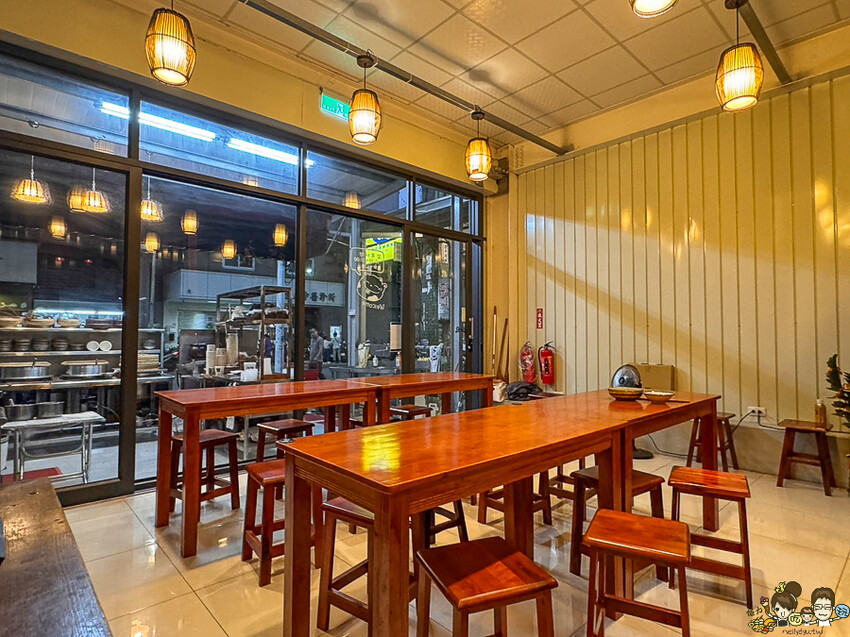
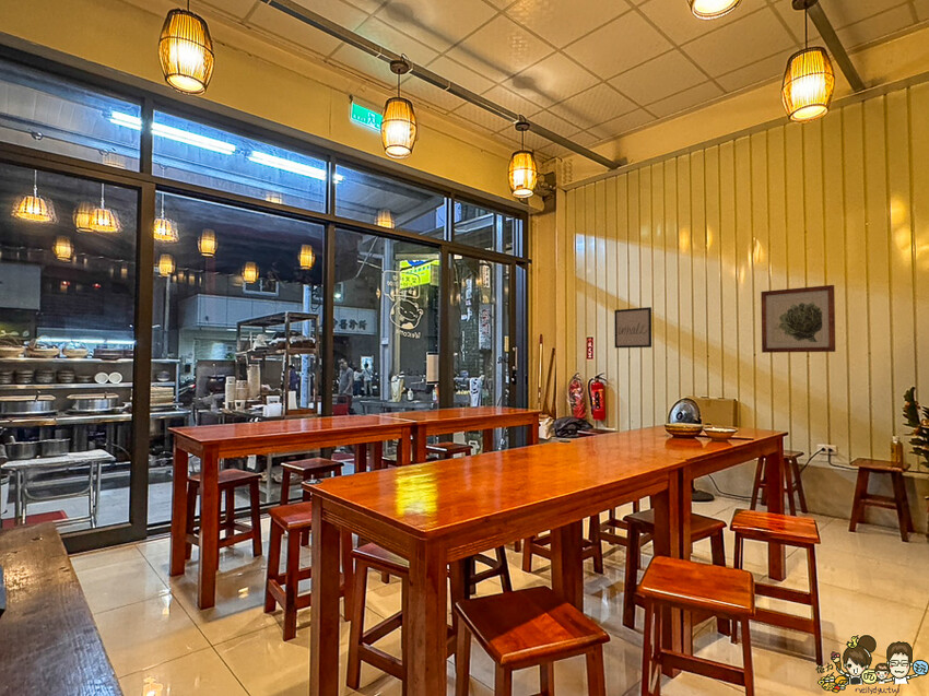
+ wall art (632, 328)
+ wall art (796, 320)
